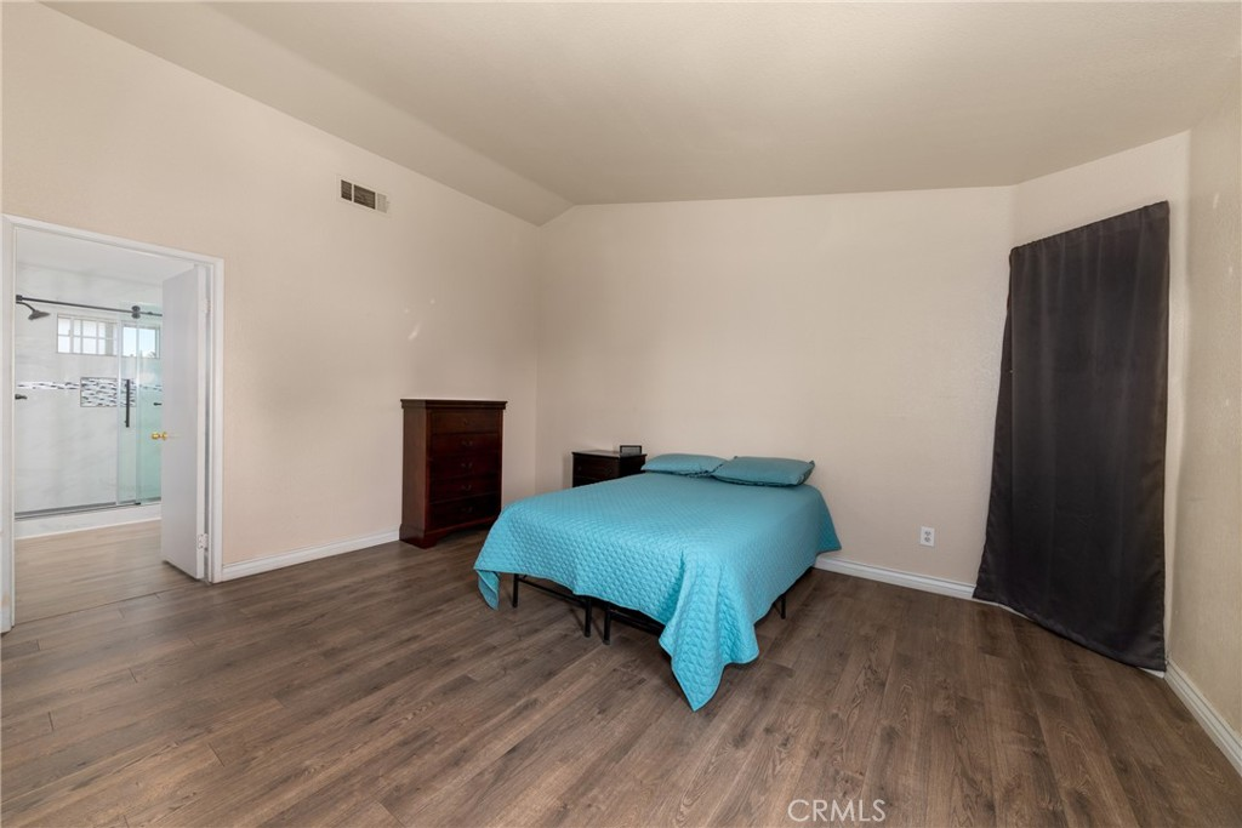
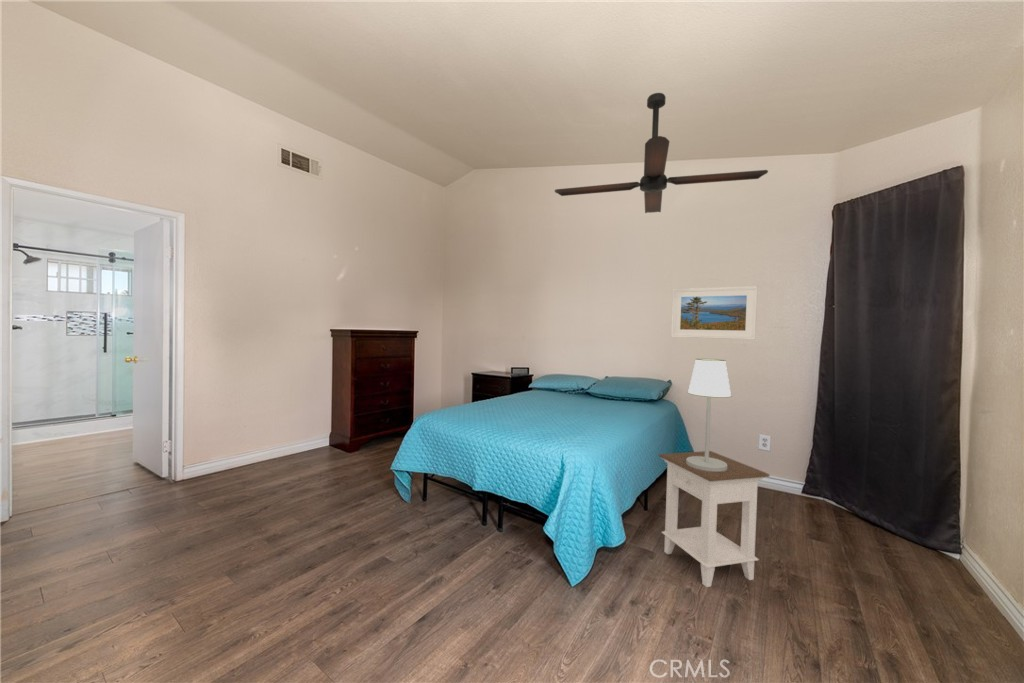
+ table lamp (708, 412)
+ nightstand (708, 513)
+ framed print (712, 313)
+ ceiling fan (654, 144)
